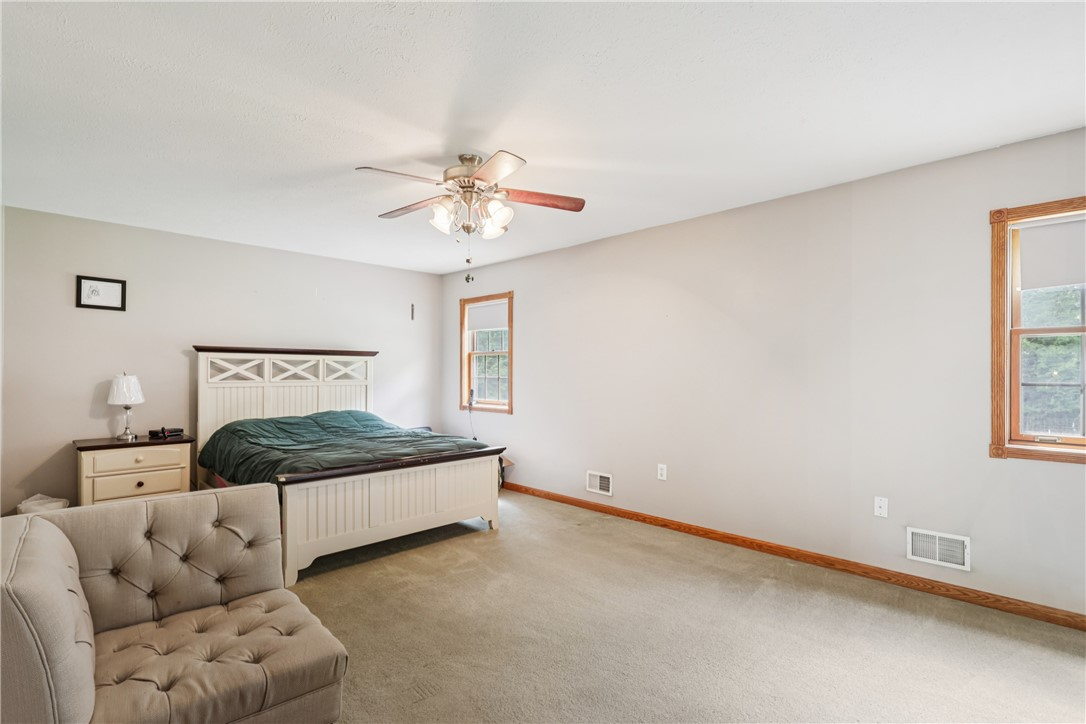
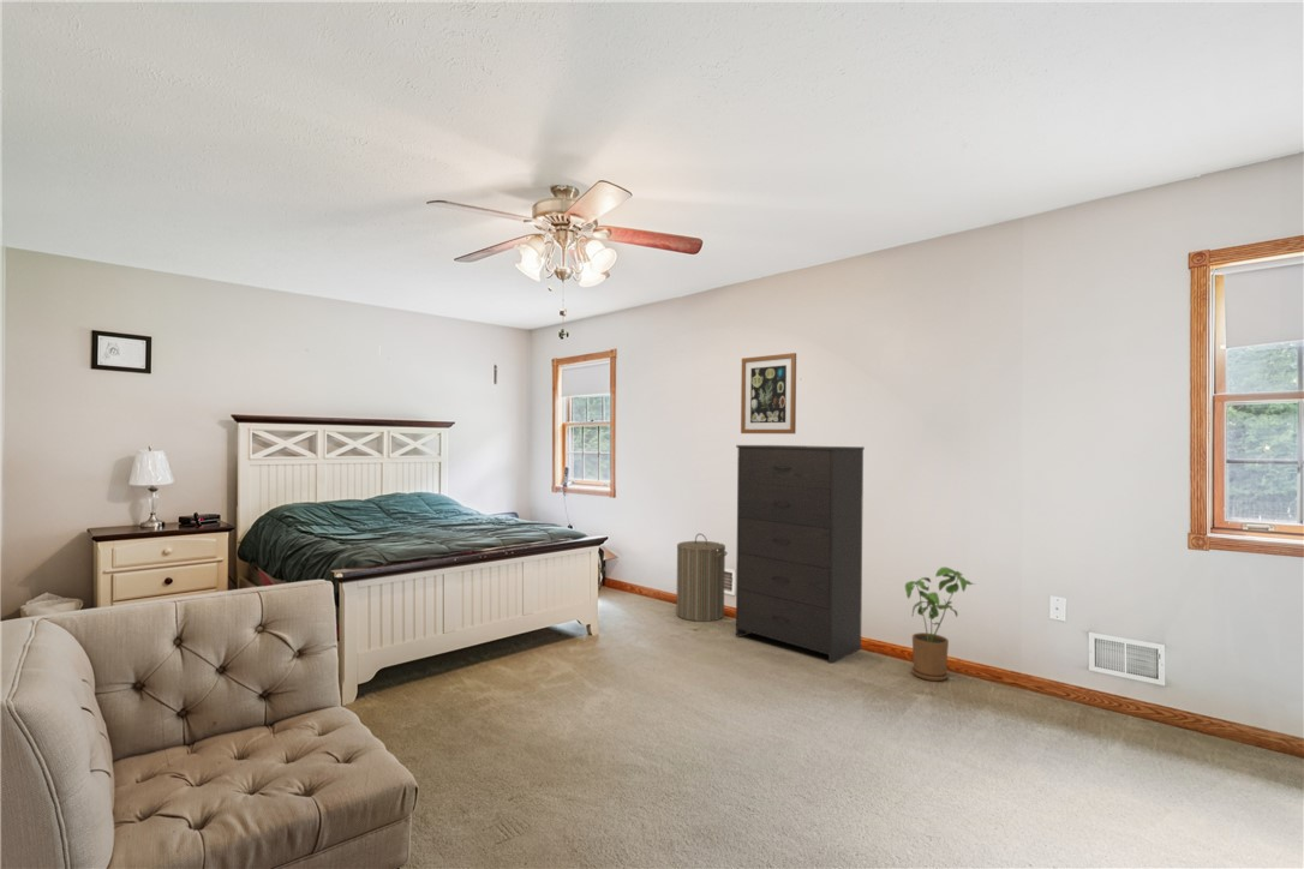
+ wall art (767, 394)
+ dresser (797, 544)
+ house plant (931, 622)
+ laundry hamper (700, 574)
